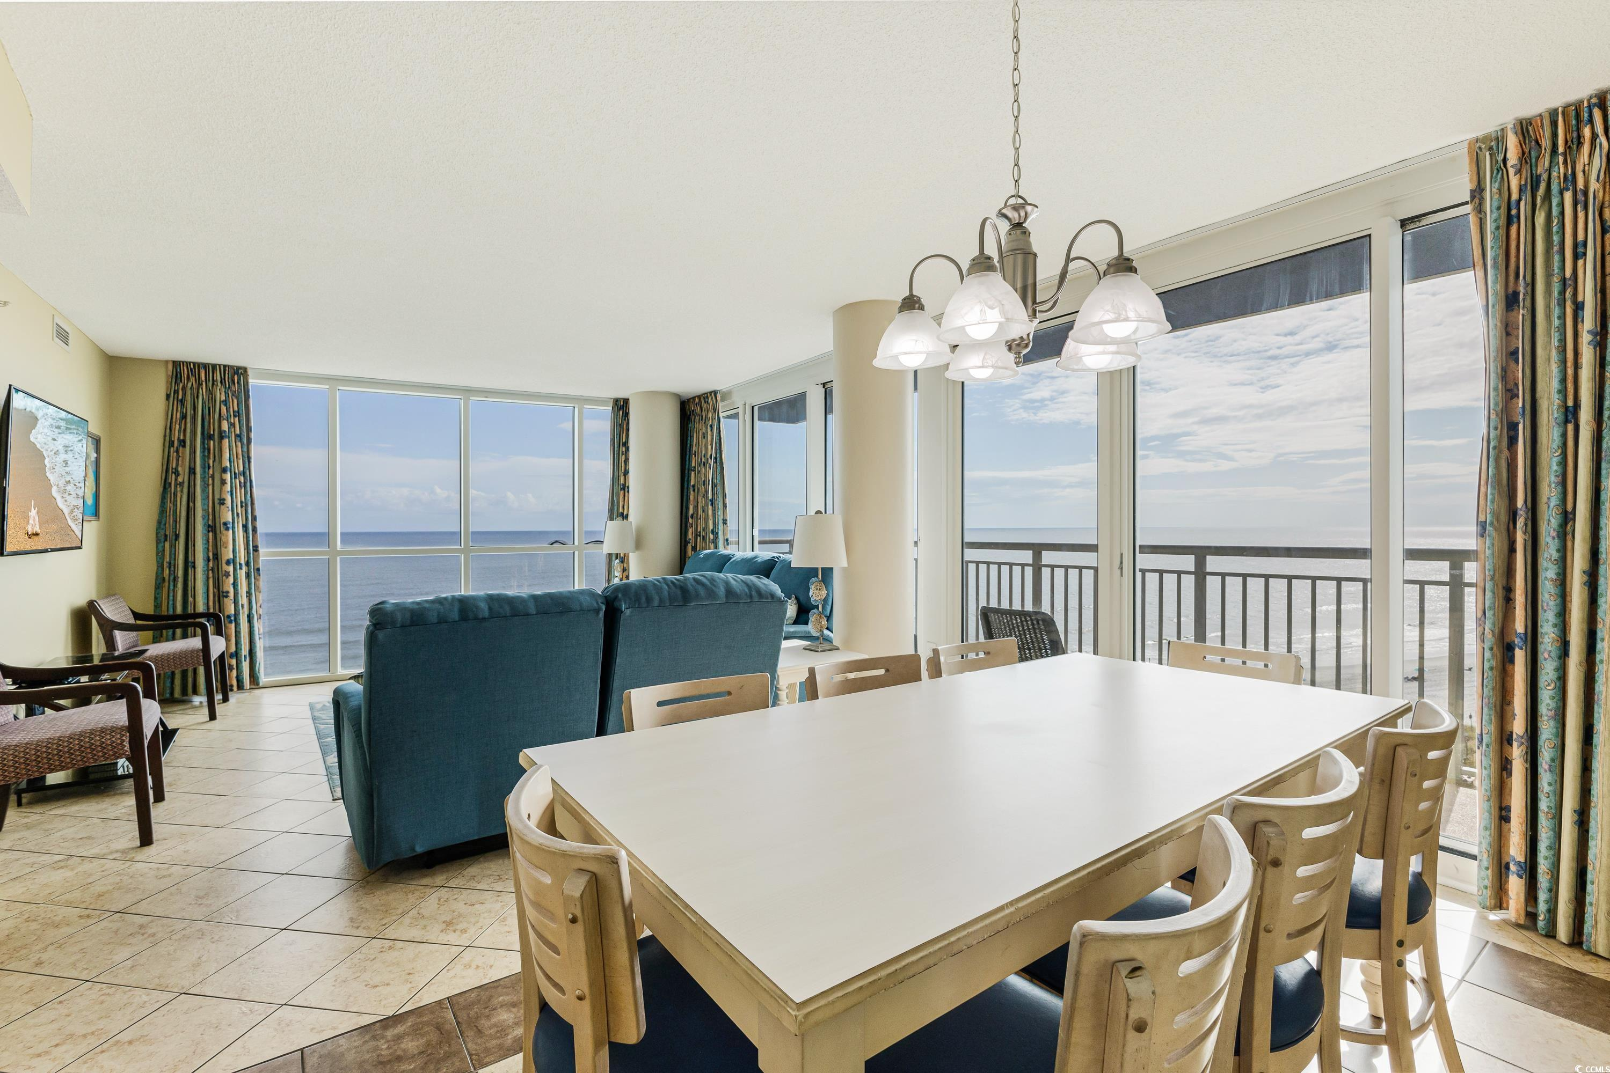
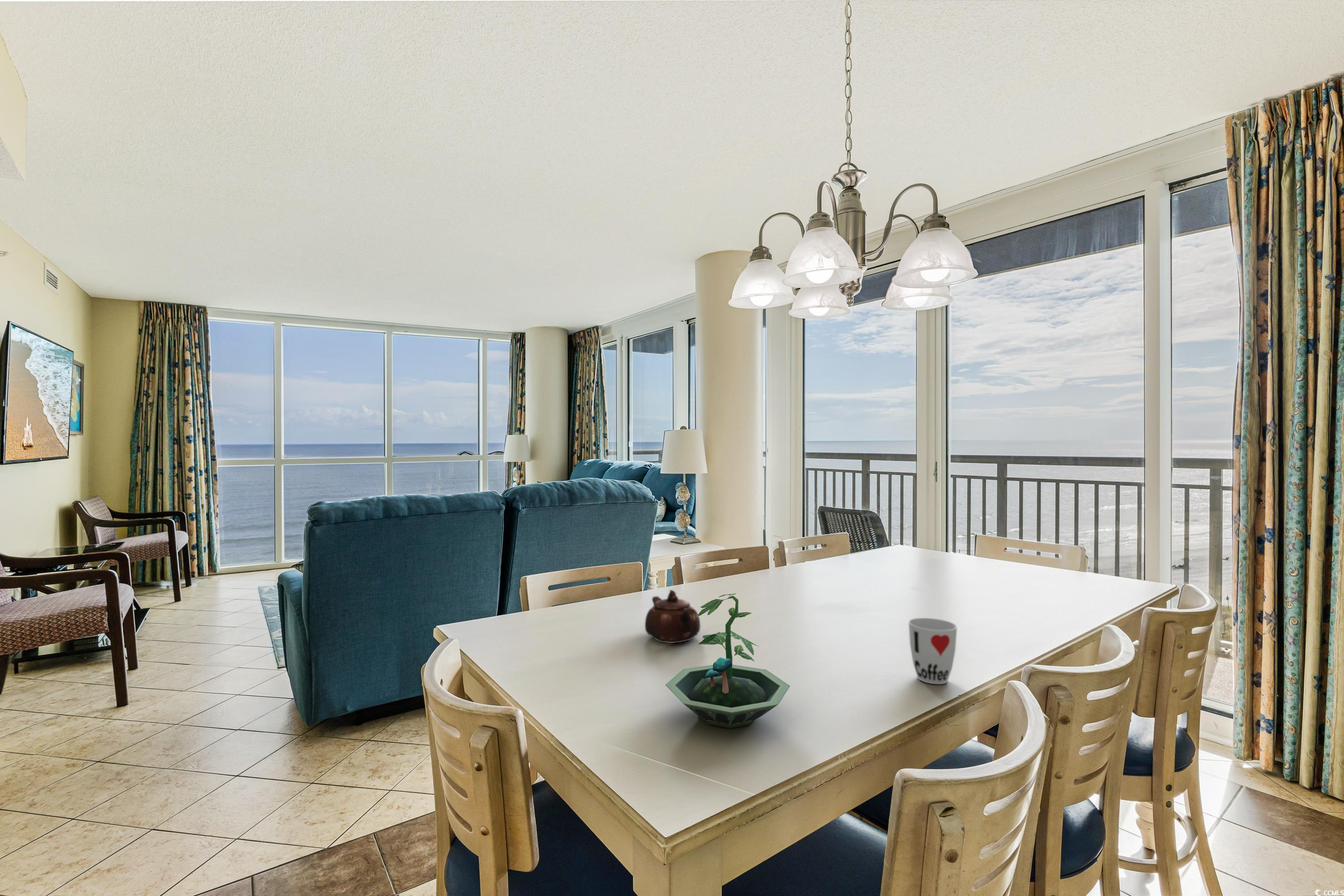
+ teapot (673, 614)
+ terrarium (729, 620)
+ cup (932, 651)
